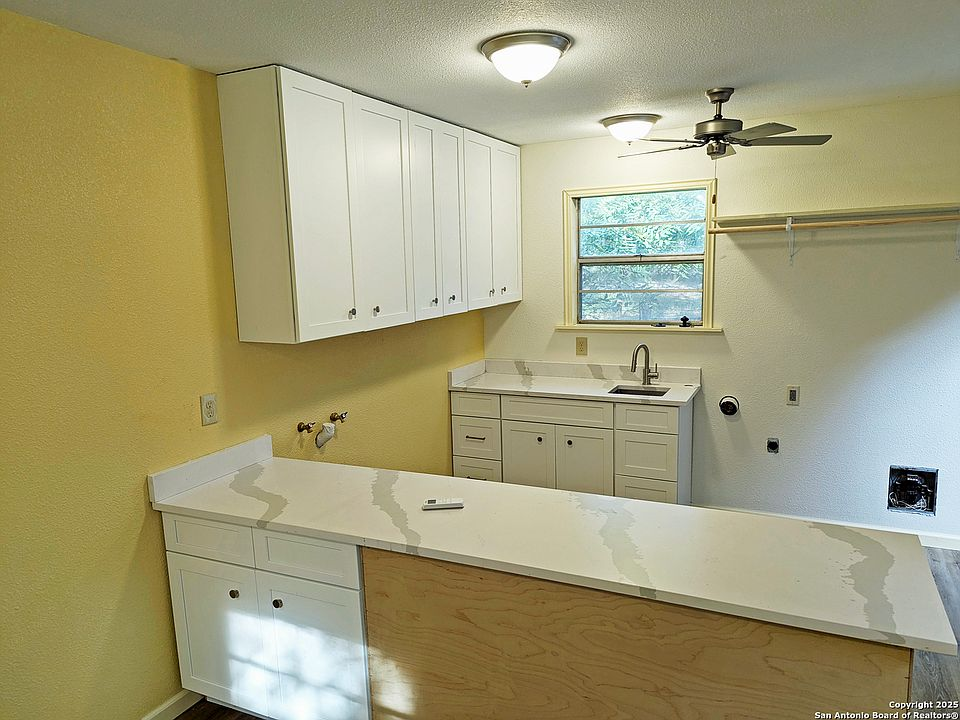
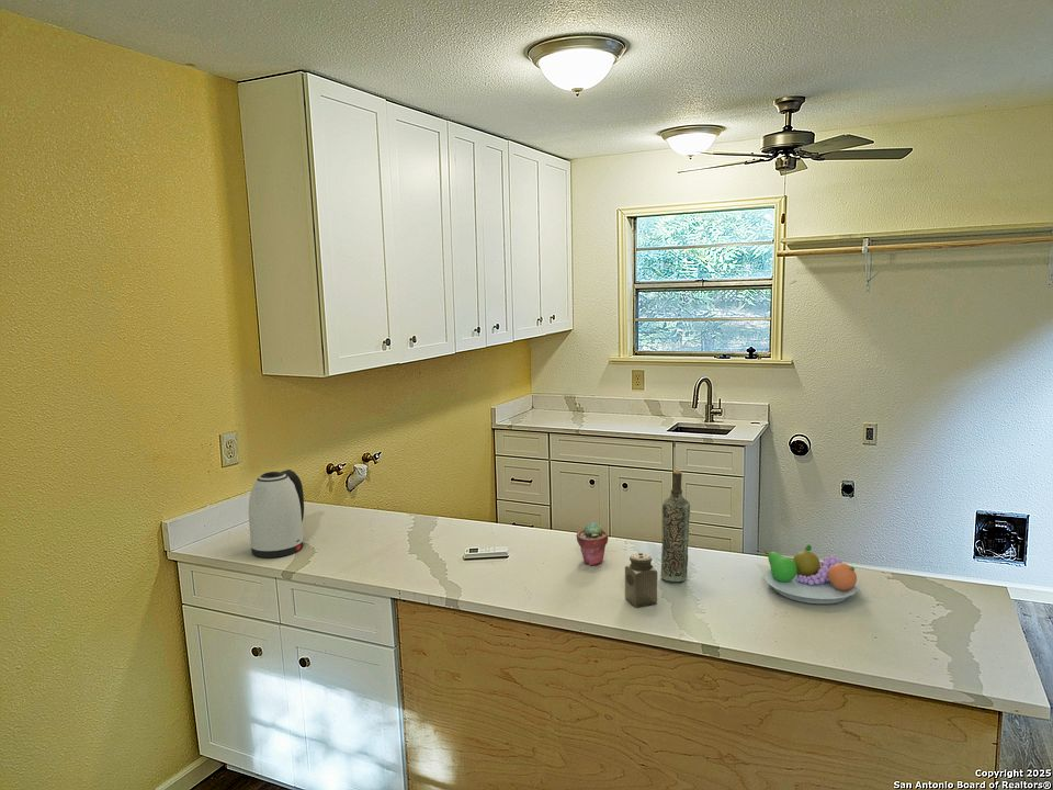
+ fruit bowl (808, 571)
+ bottle (675, 524)
+ potted succulent (592, 541)
+ kettle (281, 508)
+ salt shaker (641, 577)
